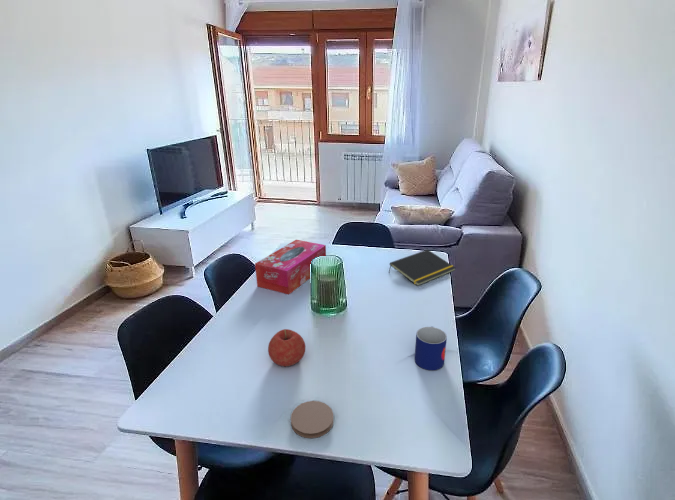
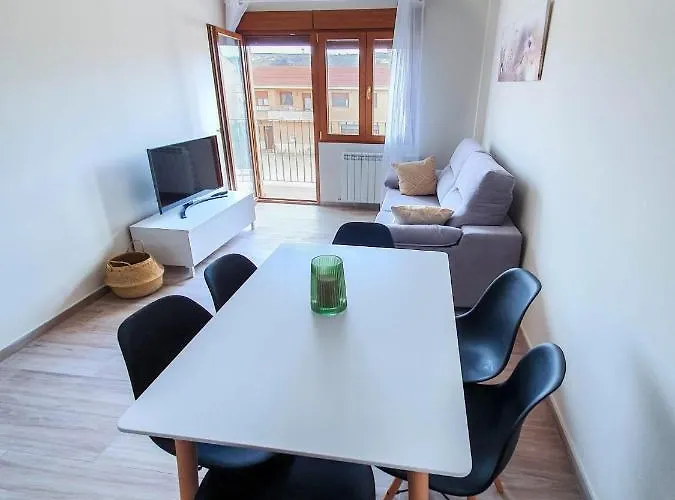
- fruit (286, 345)
- coaster (312, 418)
- tissue box (292, 264)
- mug (430, 344)
- notepad (422, 266)
